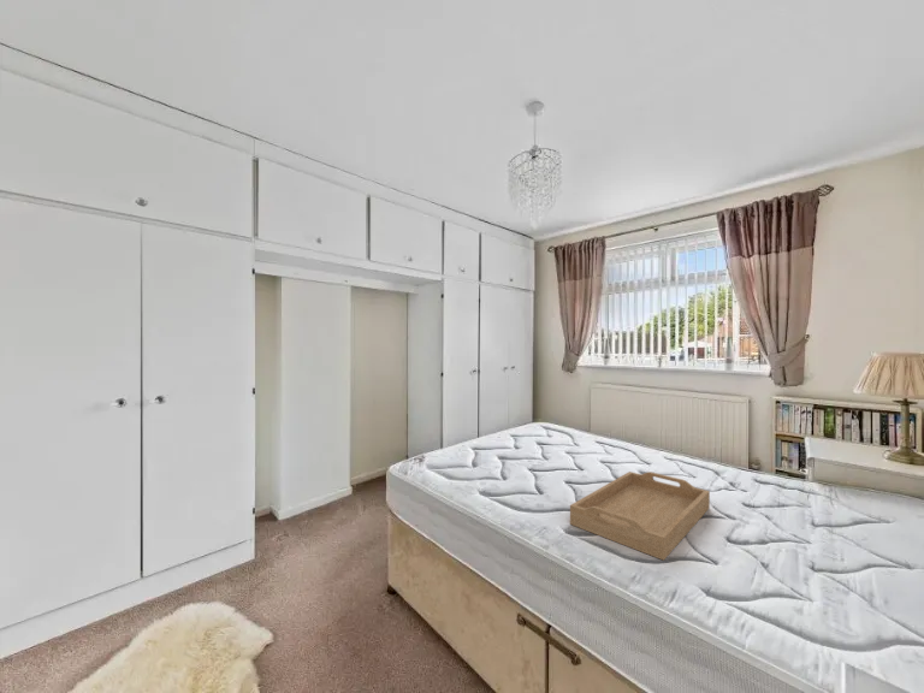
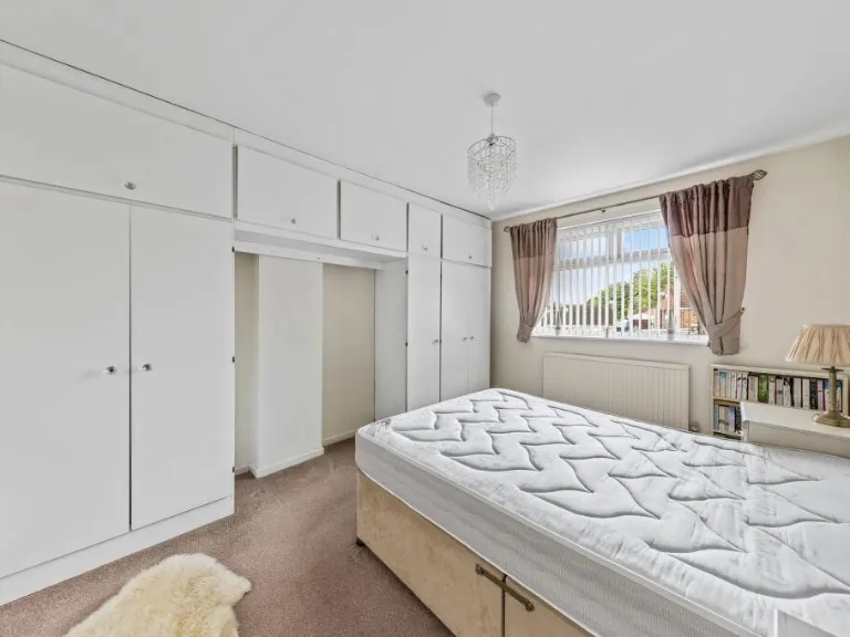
- serving tray (642, 503)
